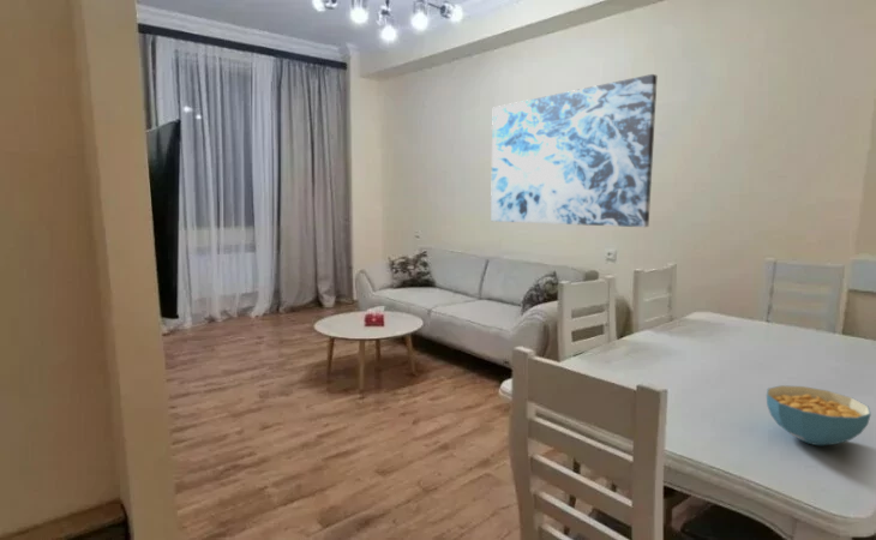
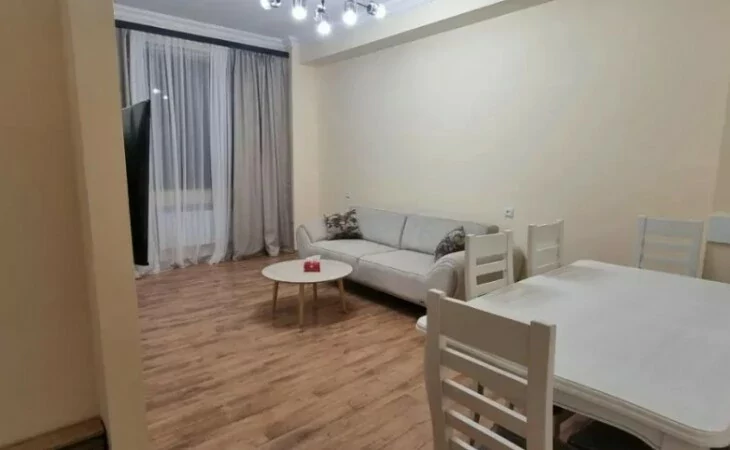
- wall art (560, 160)
- cereal bowl (814, 420)
